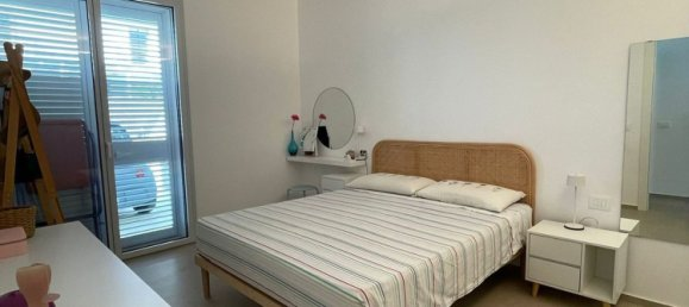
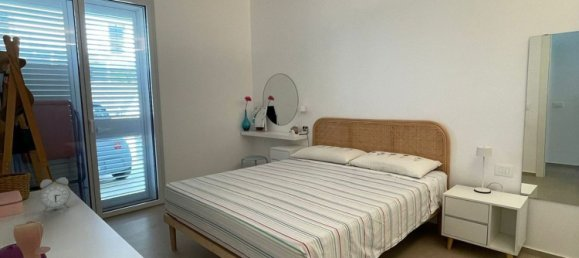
+ alarm clock (55, 193)
